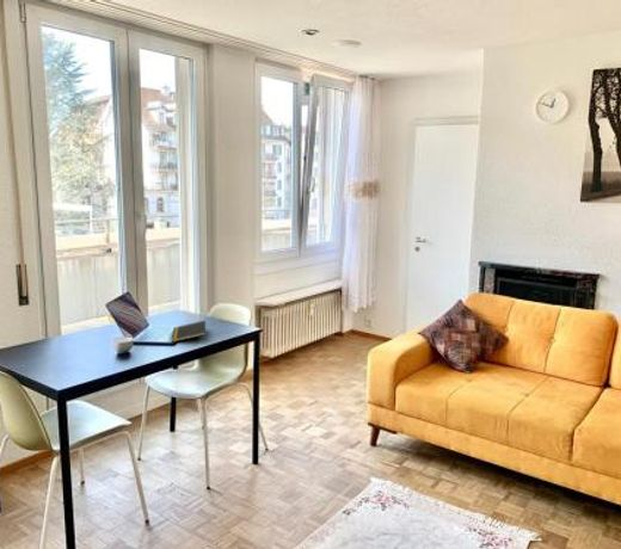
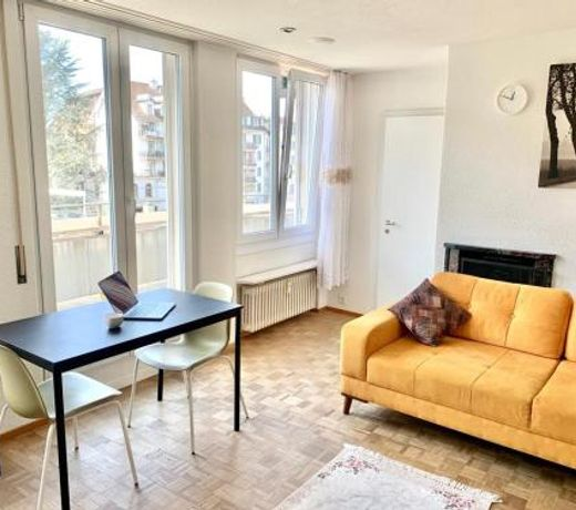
- notepad (189, 331)
